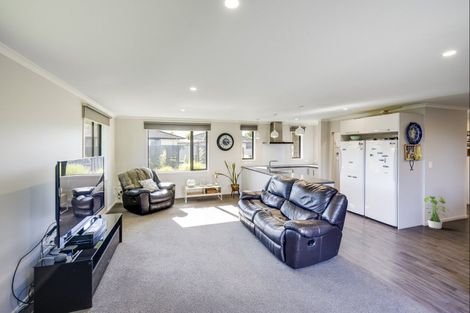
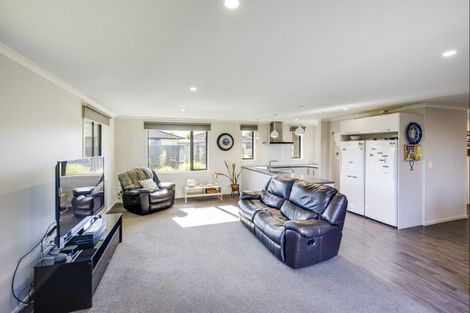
- potted plant (433, 211)
